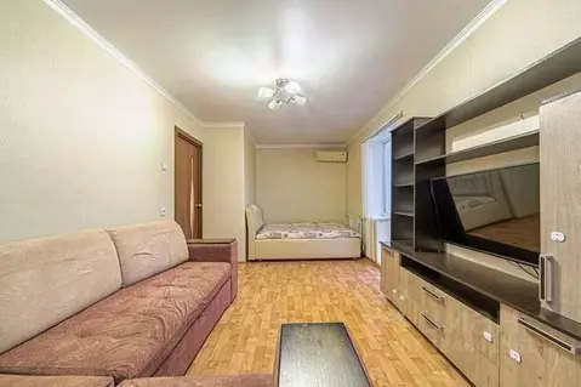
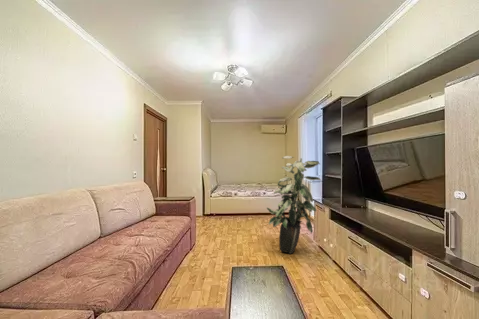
+ indoor plant (293, 203)
